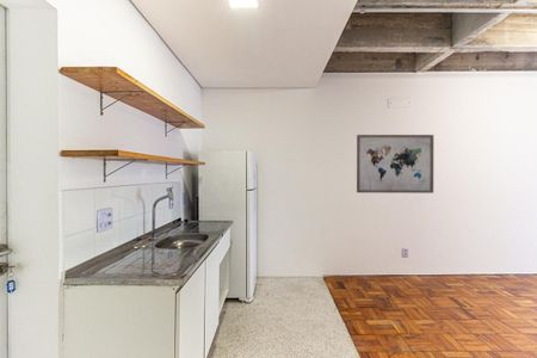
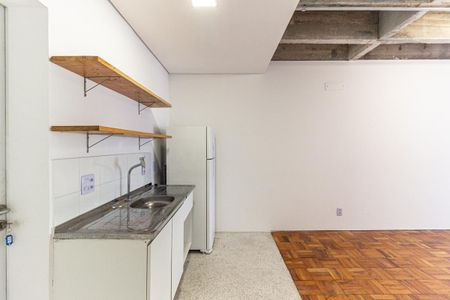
- wall art (395, 163)
